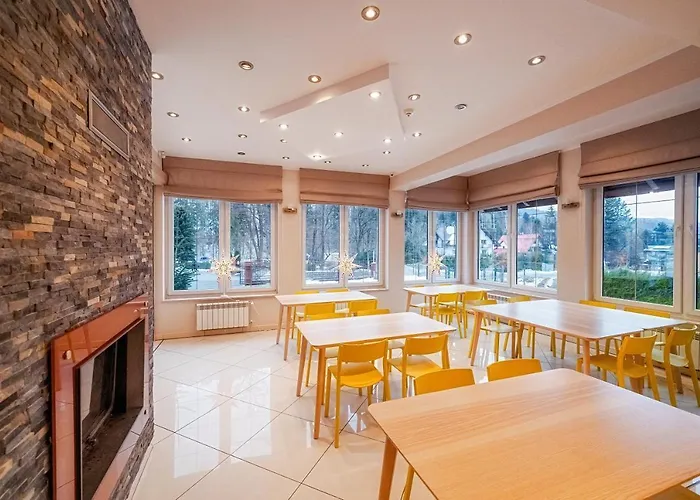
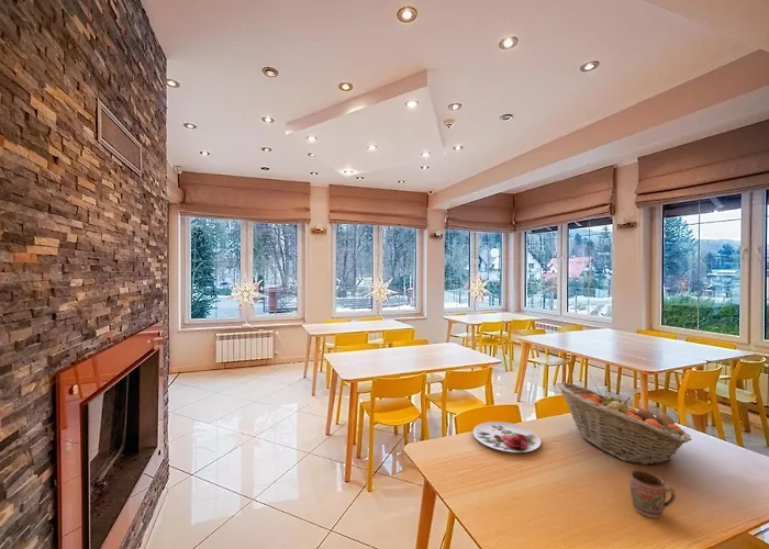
+ fruit basket (615, 416)
+ plate (505, 435)
+ mug (649, 495)
